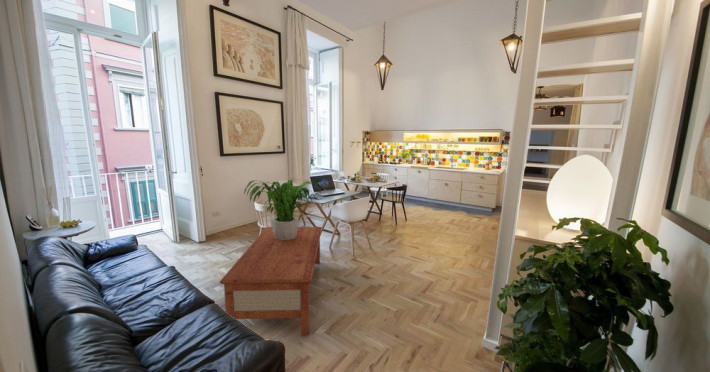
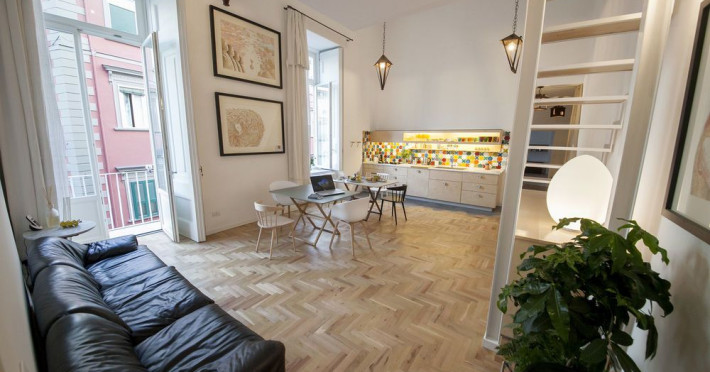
- potted plant (286, 208)
- coffee table (284, 269)
